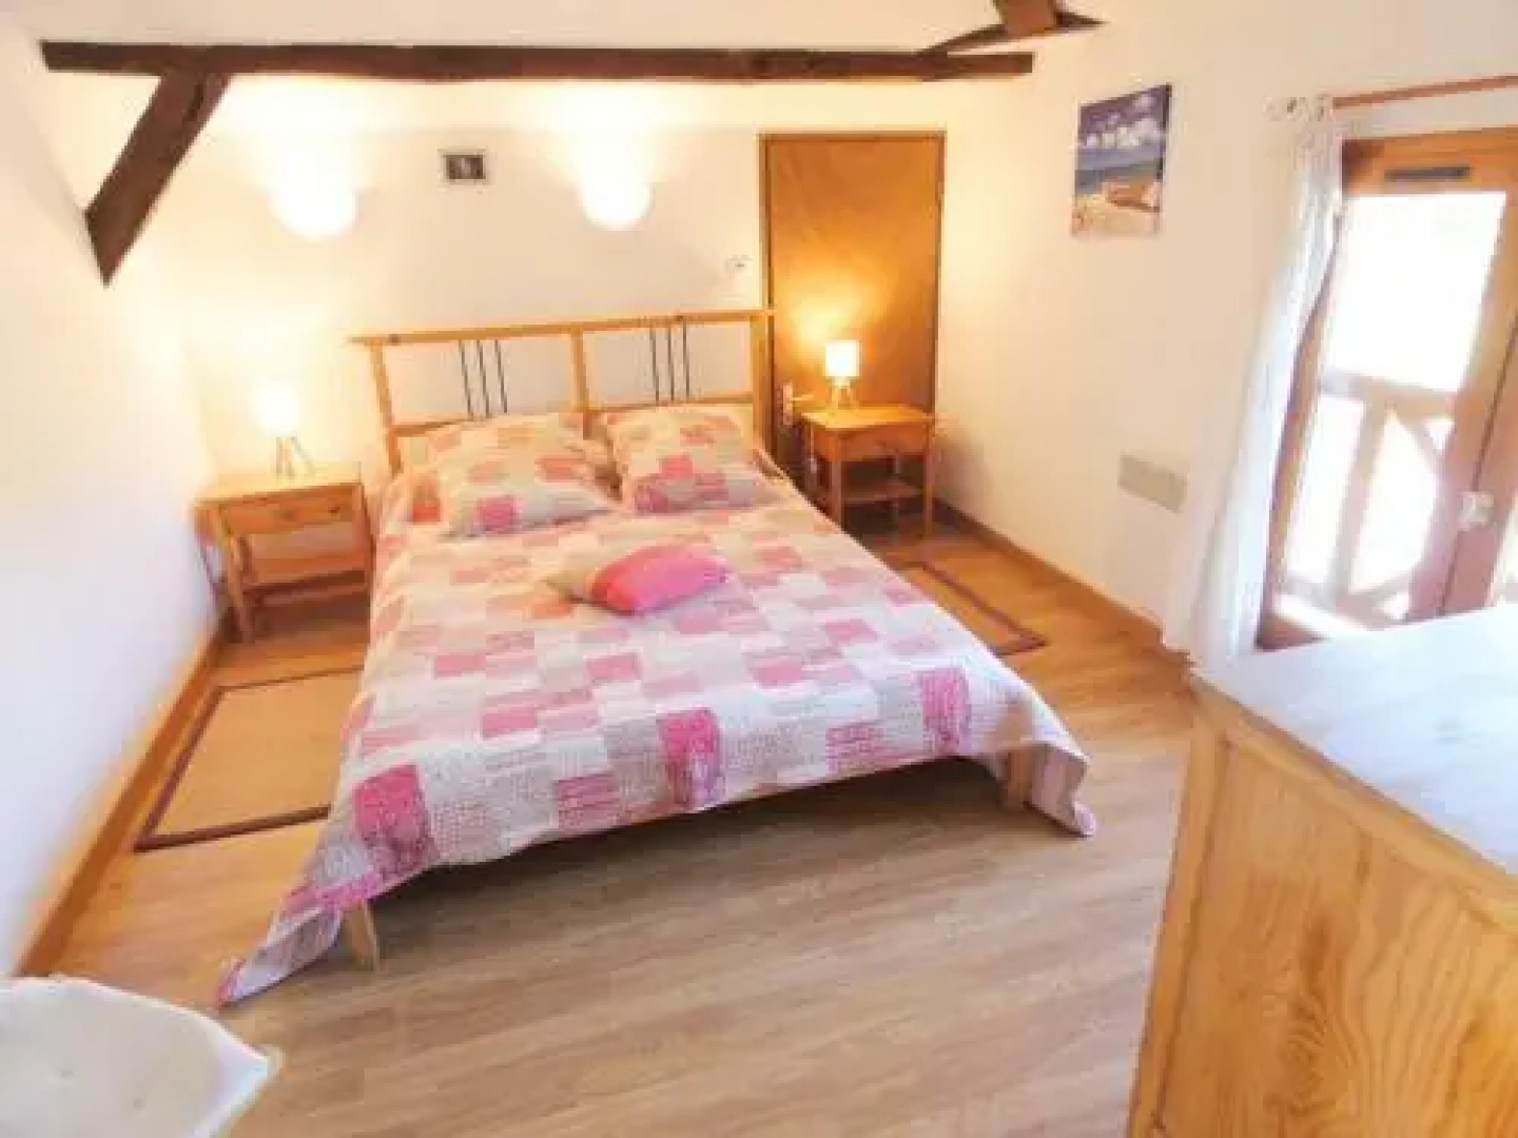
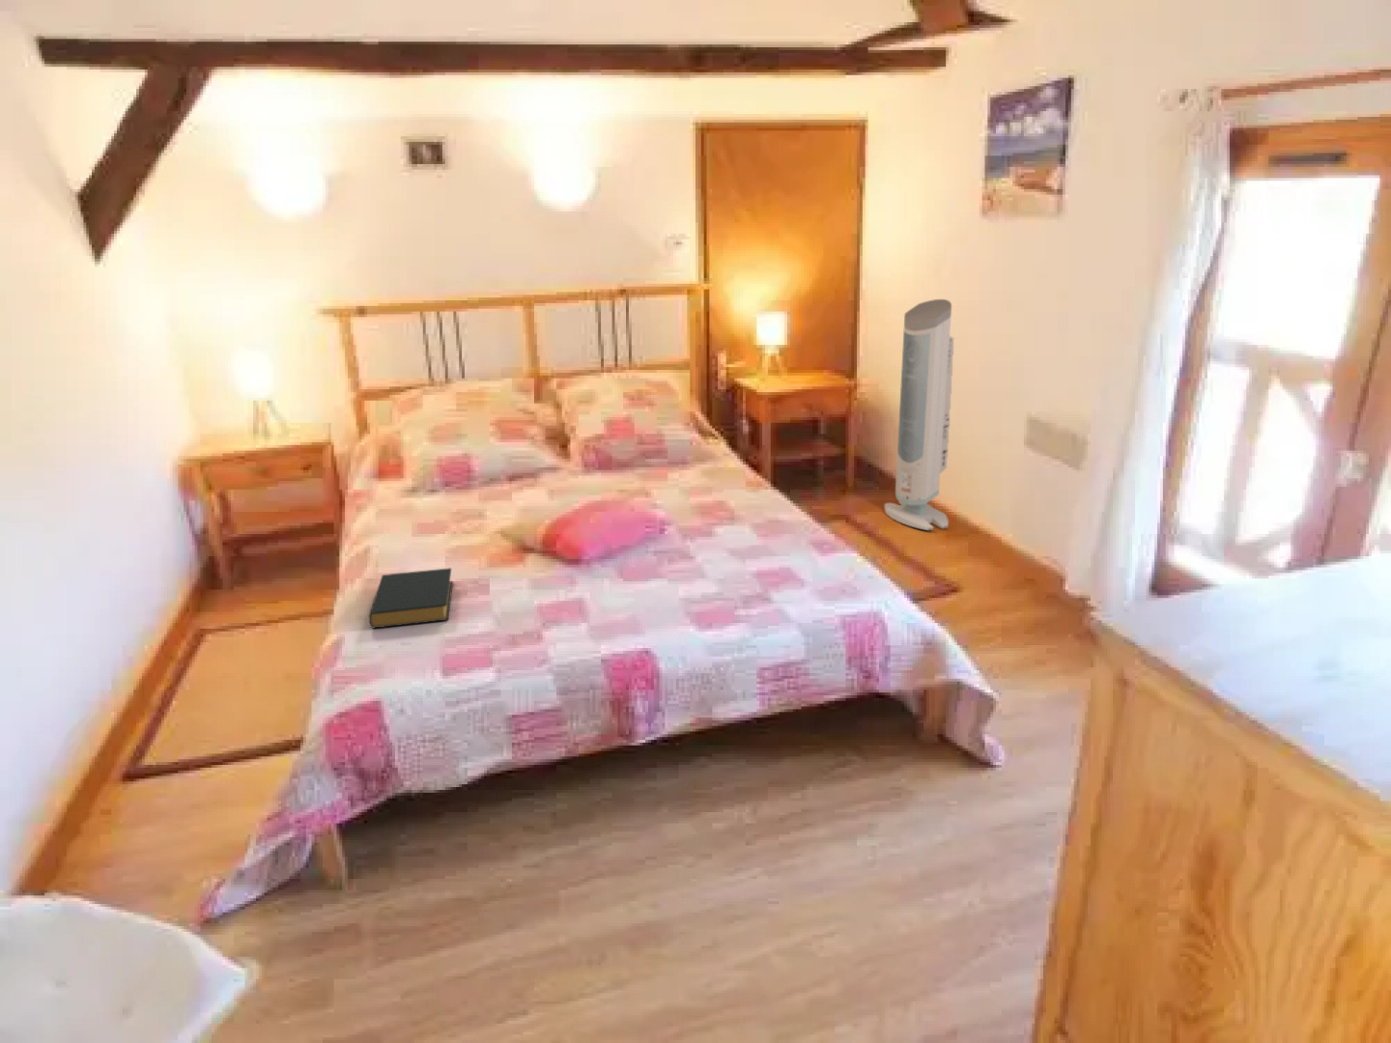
+ air purifier (921, 412)
+ hardback book (413, 596)
